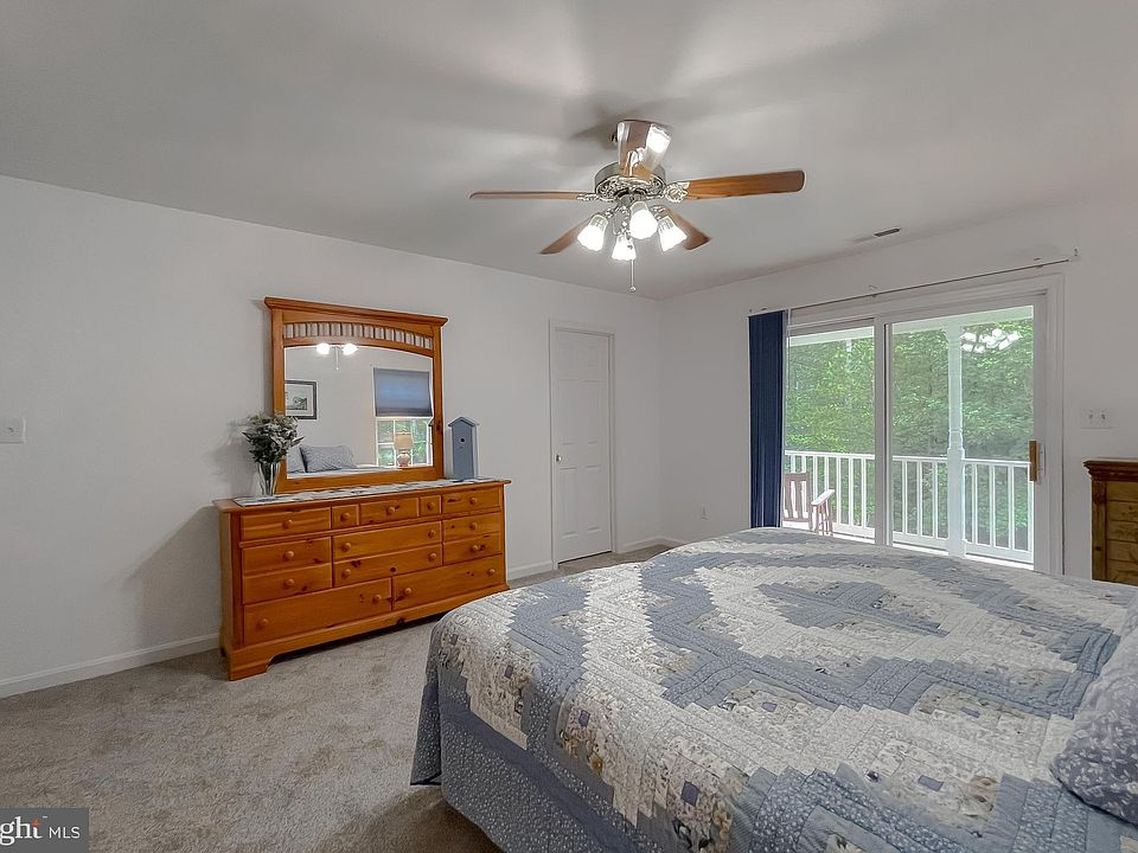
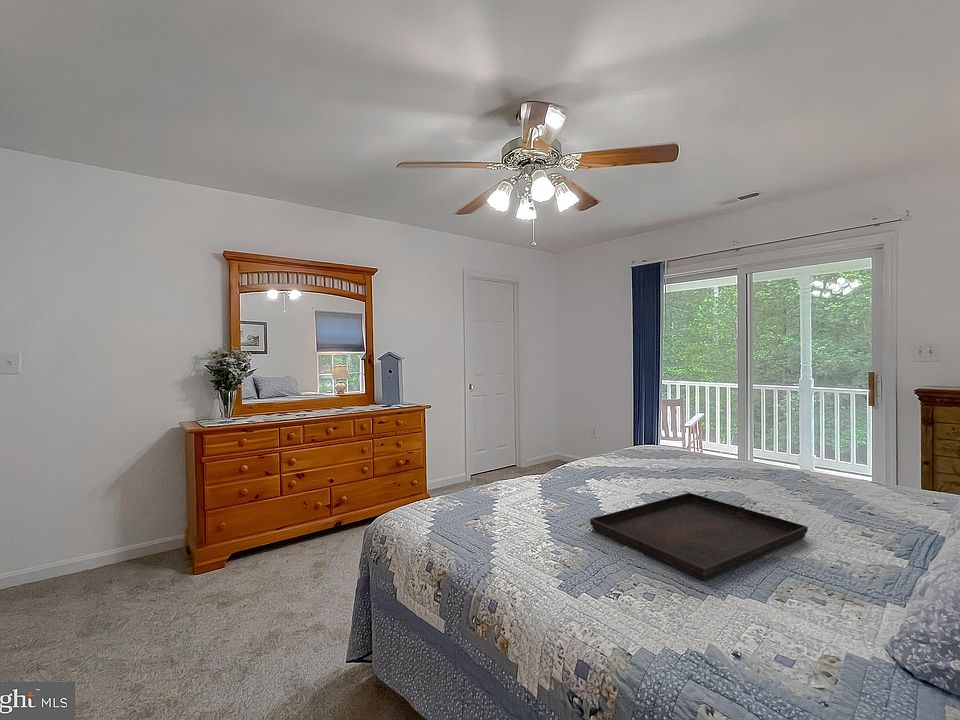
+ serving tray (695, 527)
